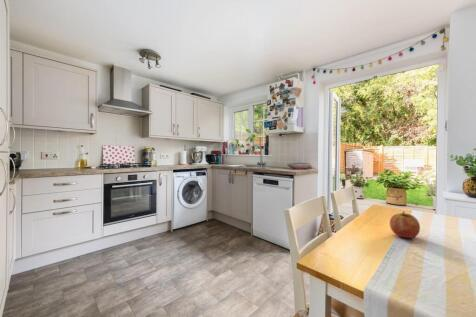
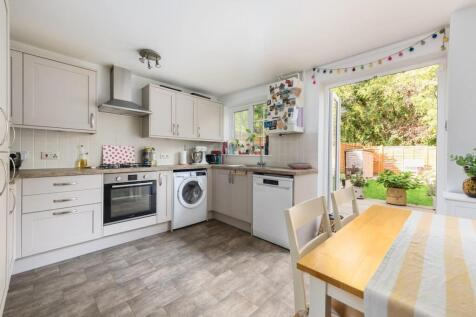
- fruit (404, 224)
